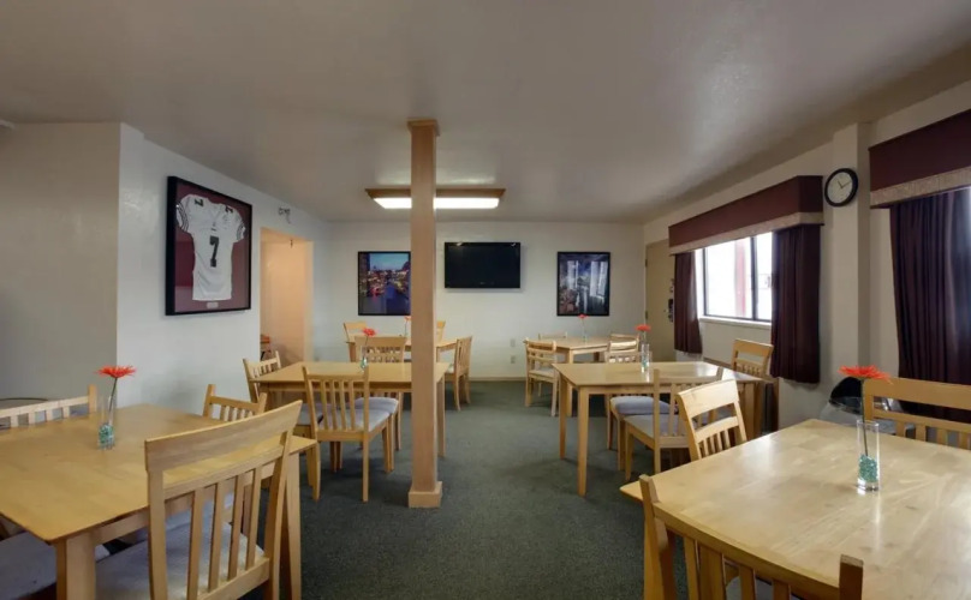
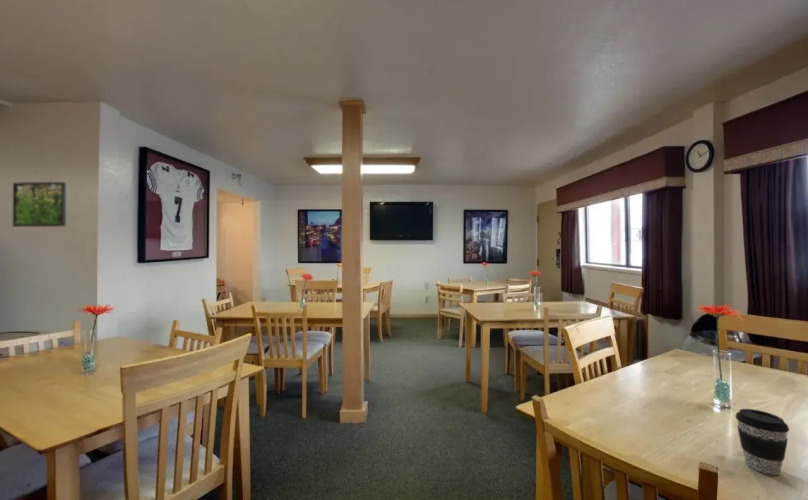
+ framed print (39, 204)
+ coffee cup (761, 441)
